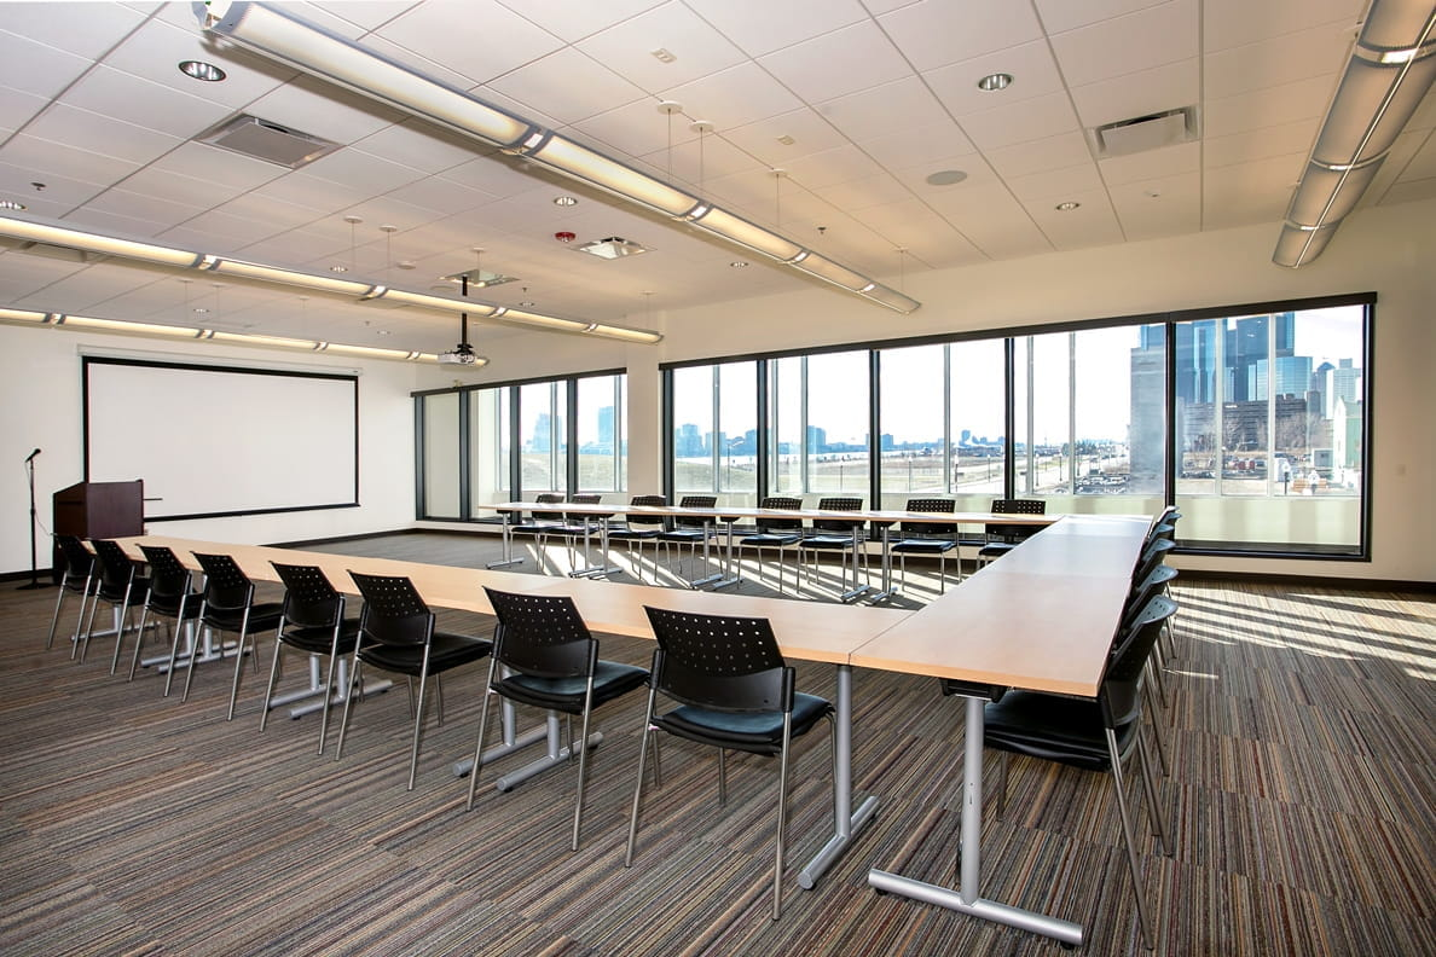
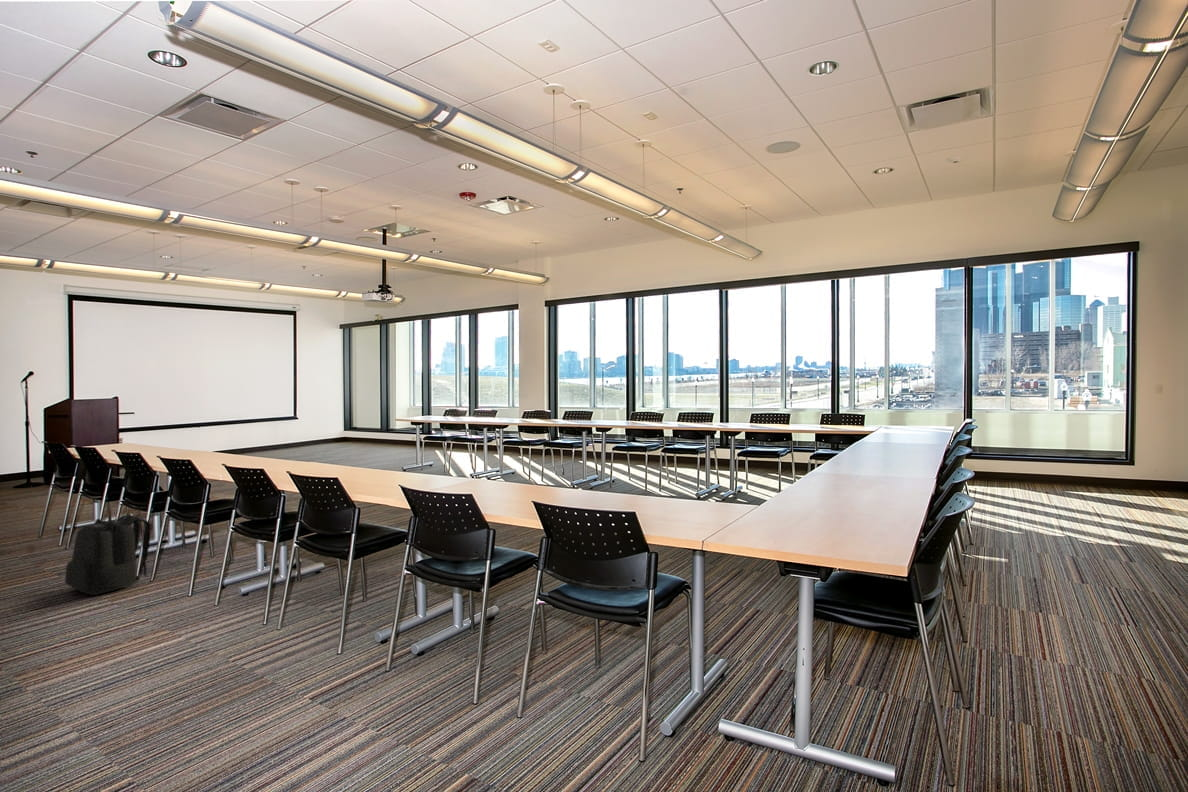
+ backpack (110, 552)
